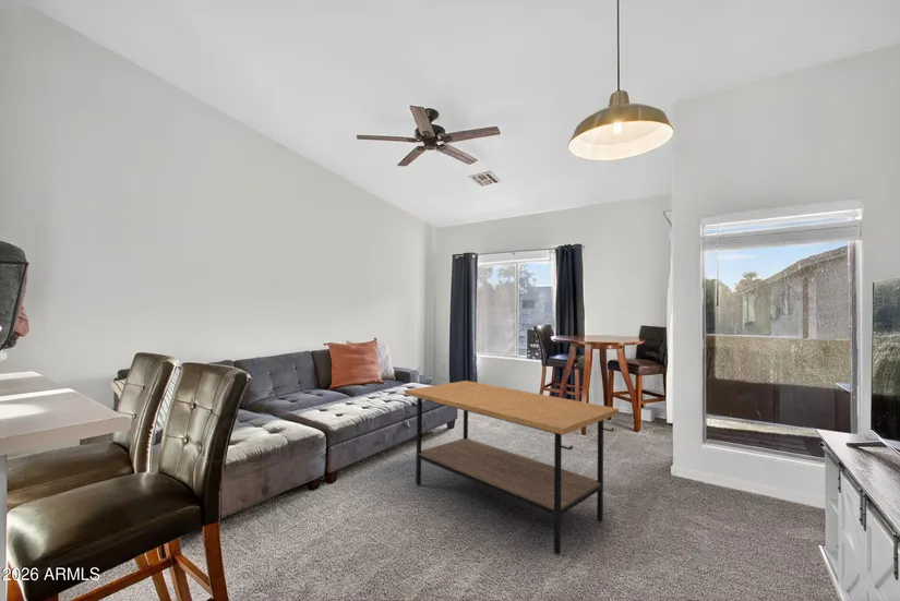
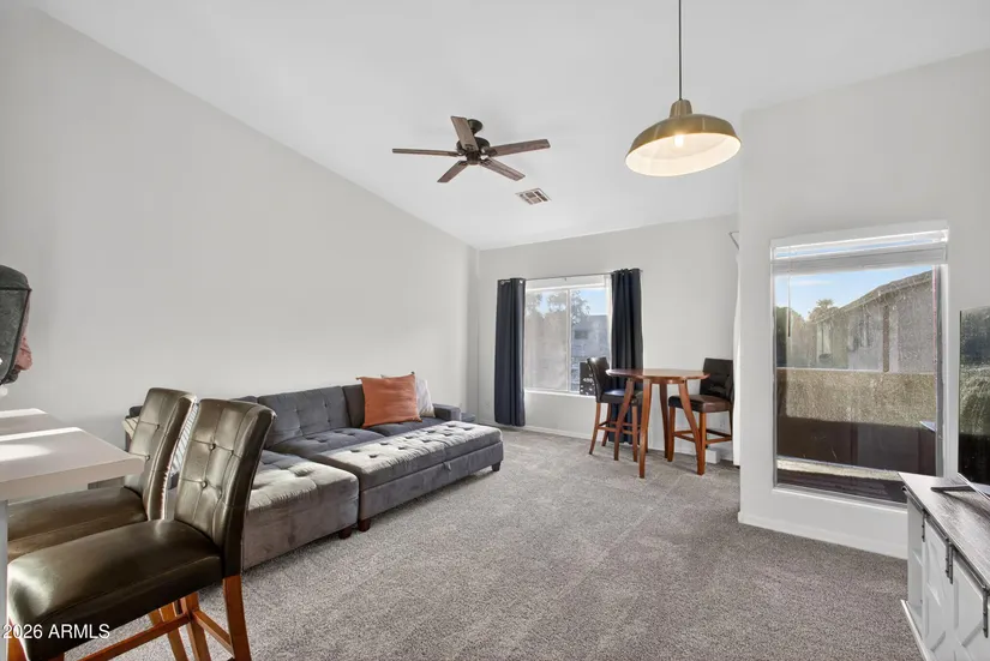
- coffee table (502, 449)
